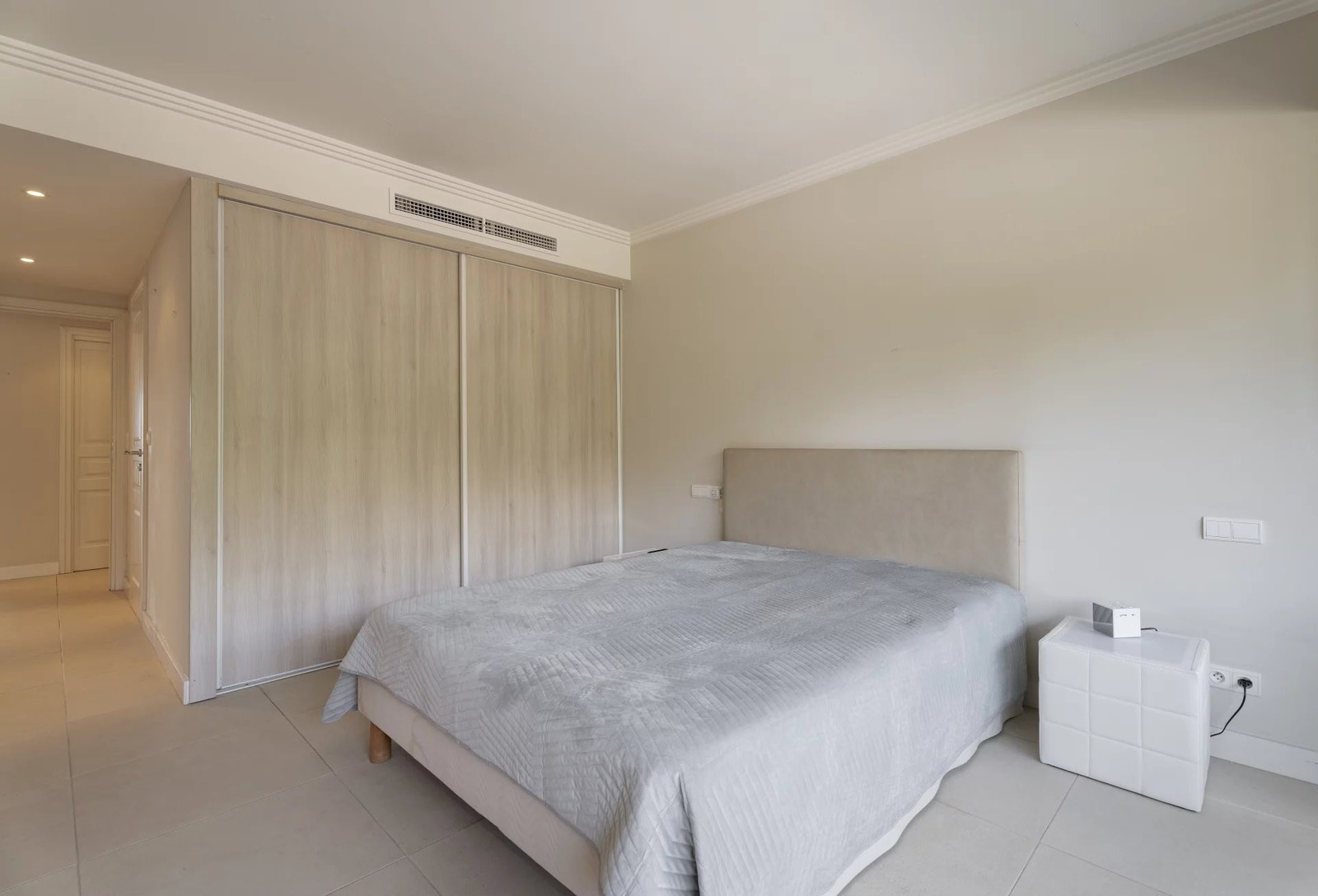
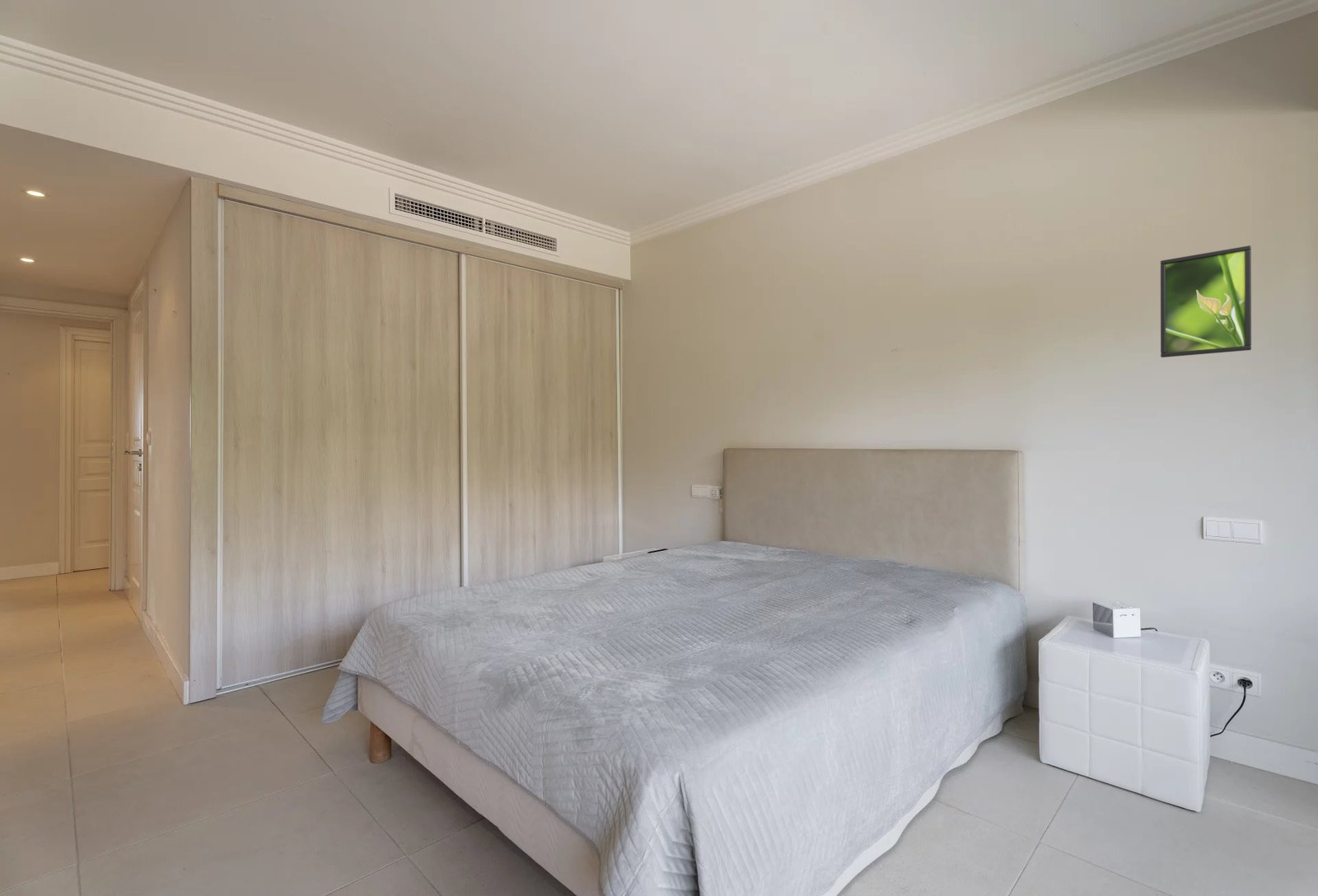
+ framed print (1203, 303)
